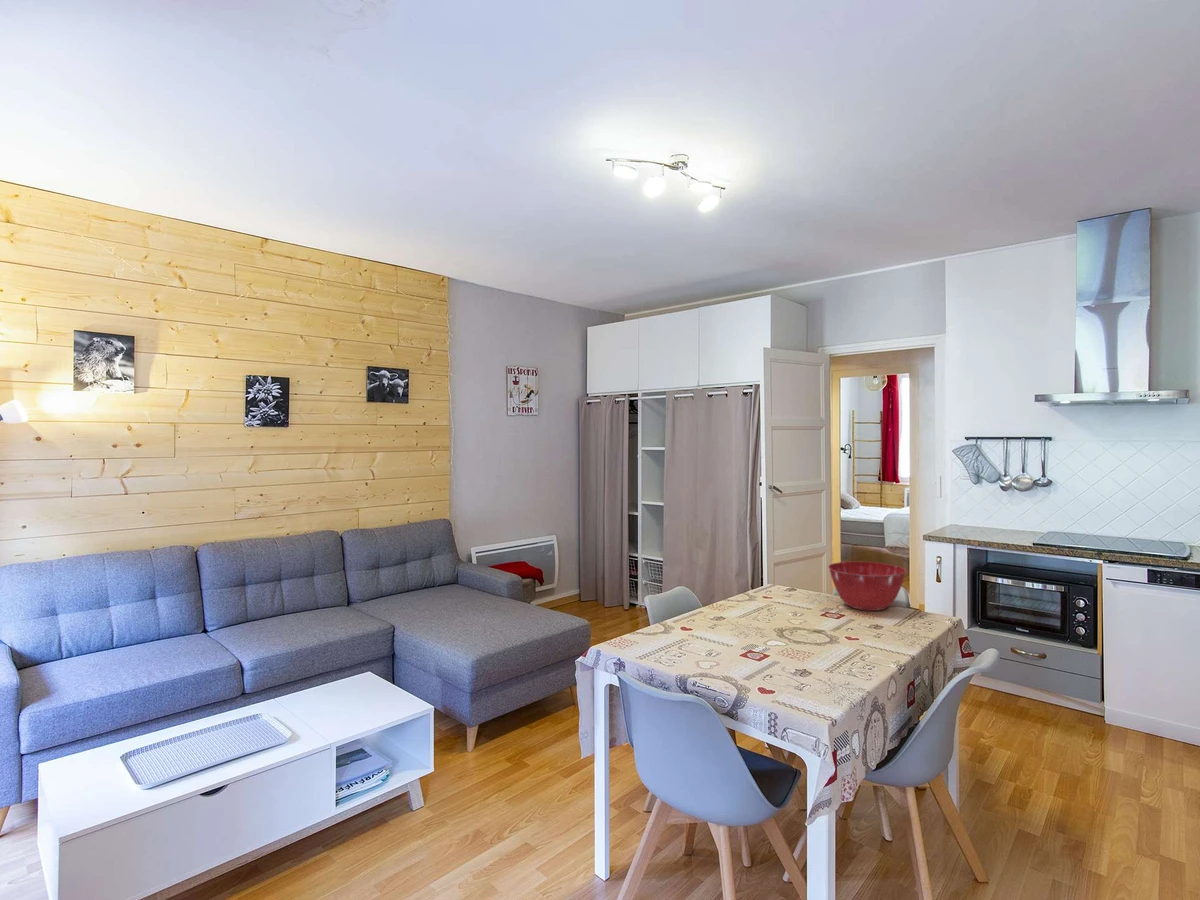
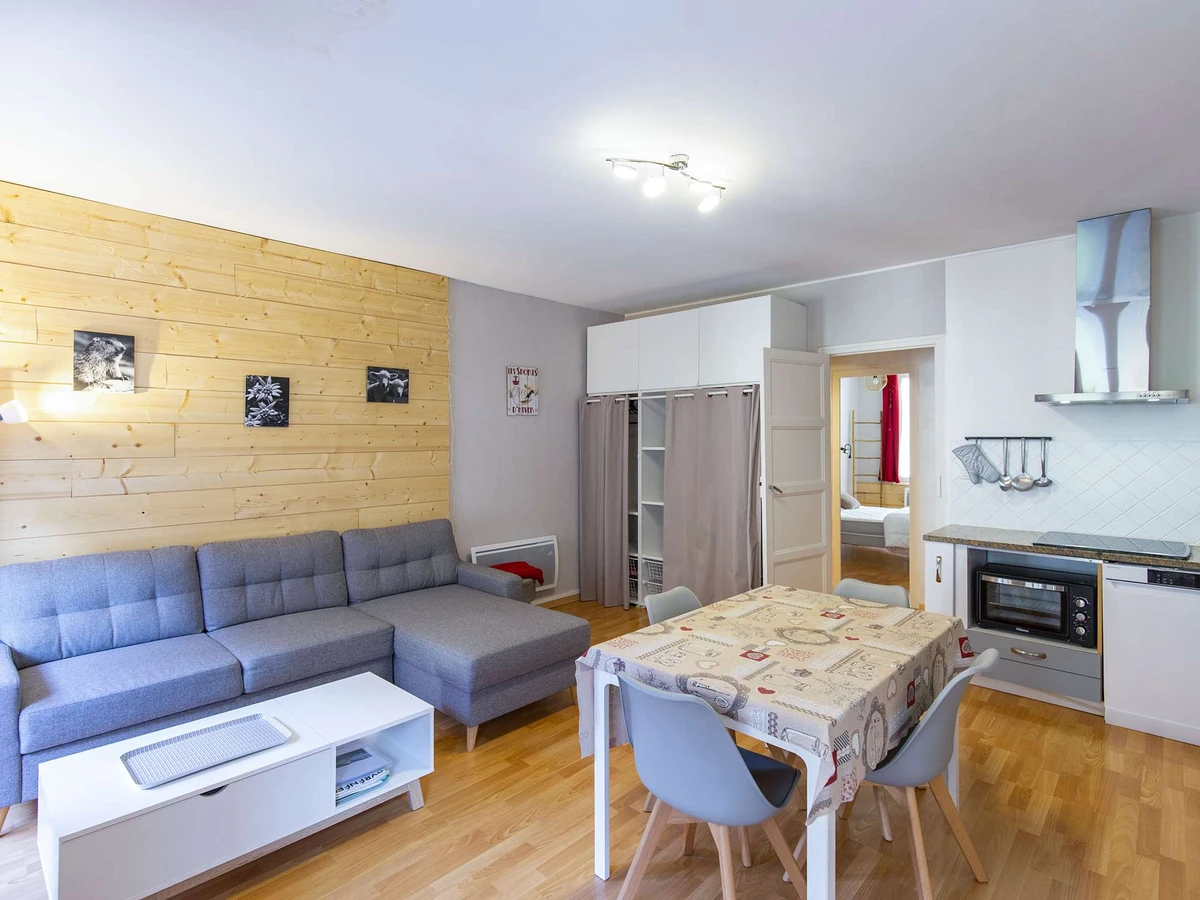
- mixing bowl (866, 586)
